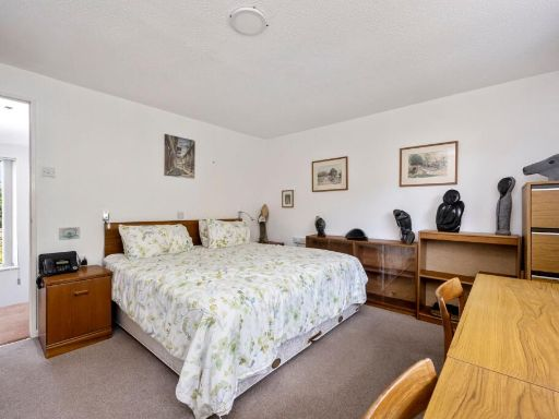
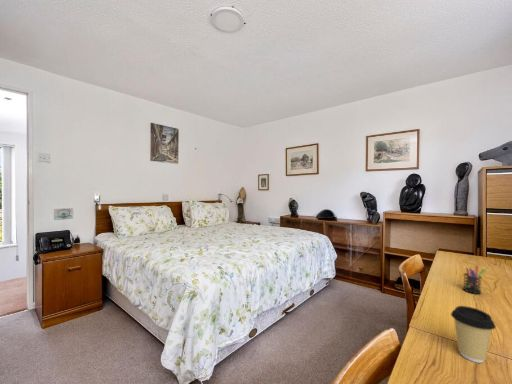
+ pen holder (474, 277)
+ coffee cup (471, 334)
